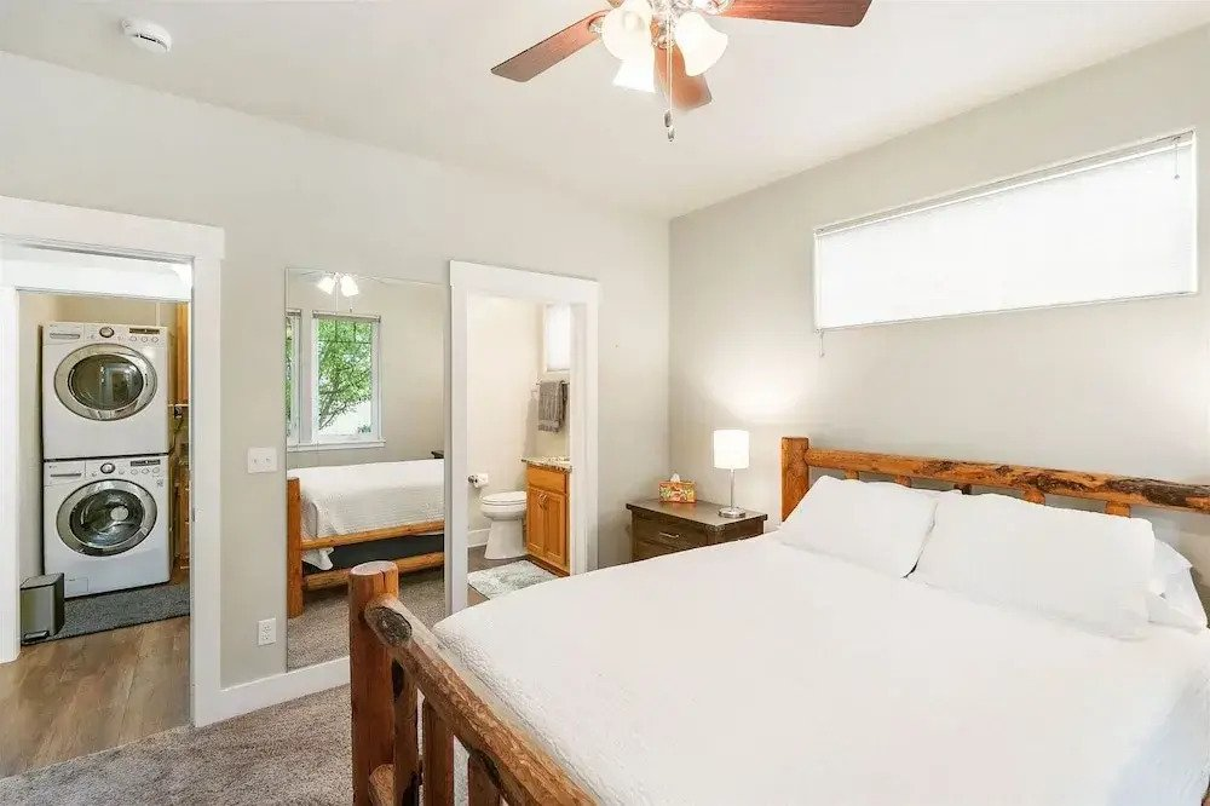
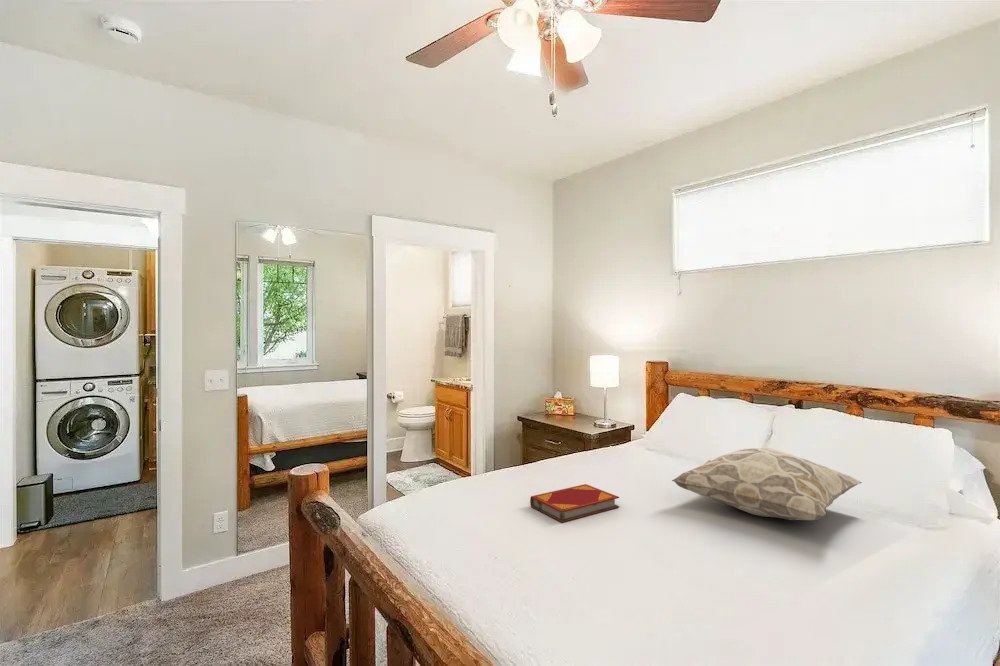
+ hardback book (574, 501)
+ decorative pillow (765, 481)
